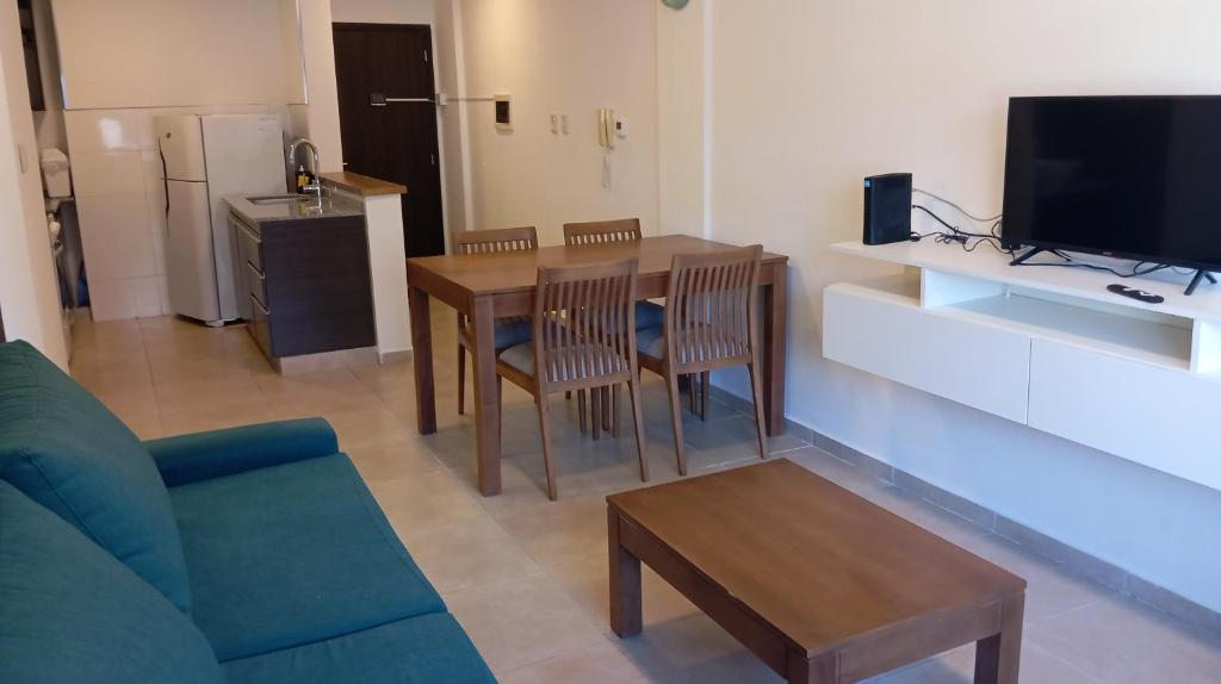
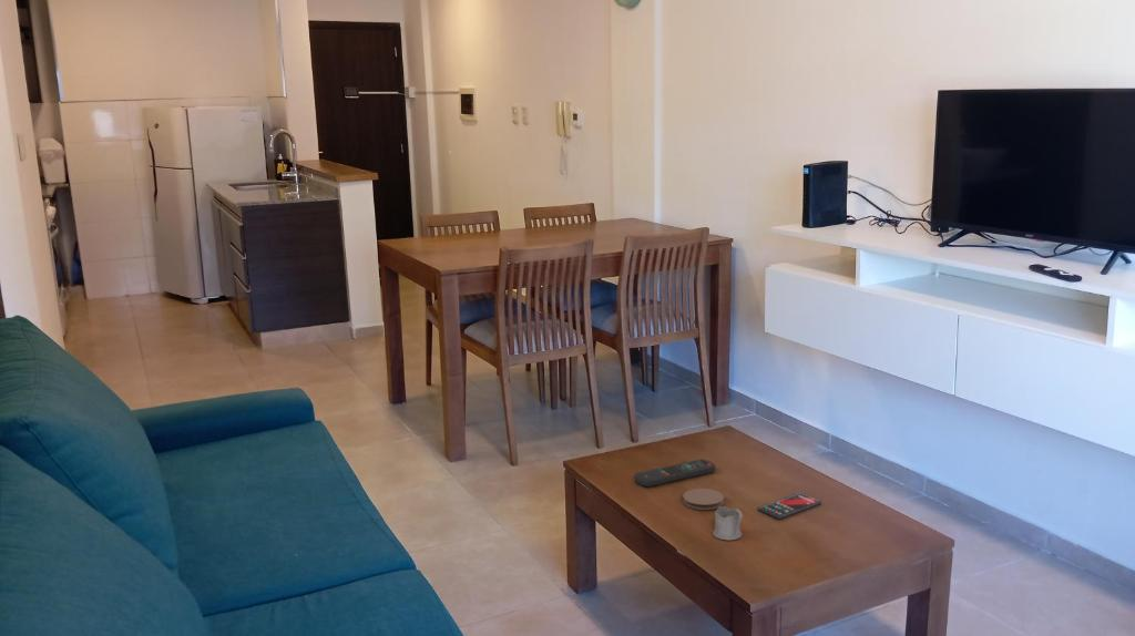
+ coaster (703, 499)
+ smartphone (789, 505)
+ remote control (675, 472)
+ tea glass holder (728, 516)
